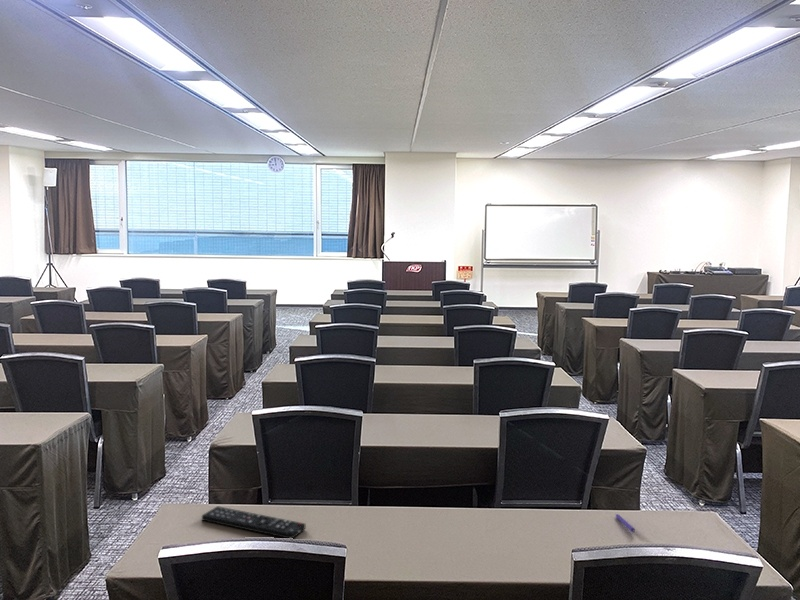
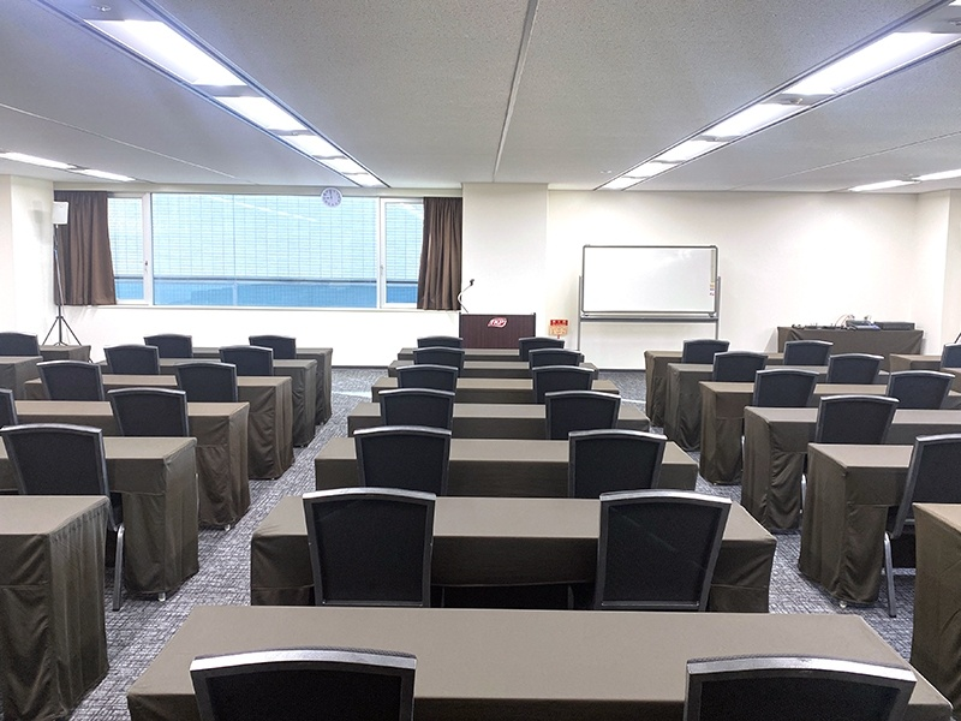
- pen (624, 522)
- remote control (253, 521)
